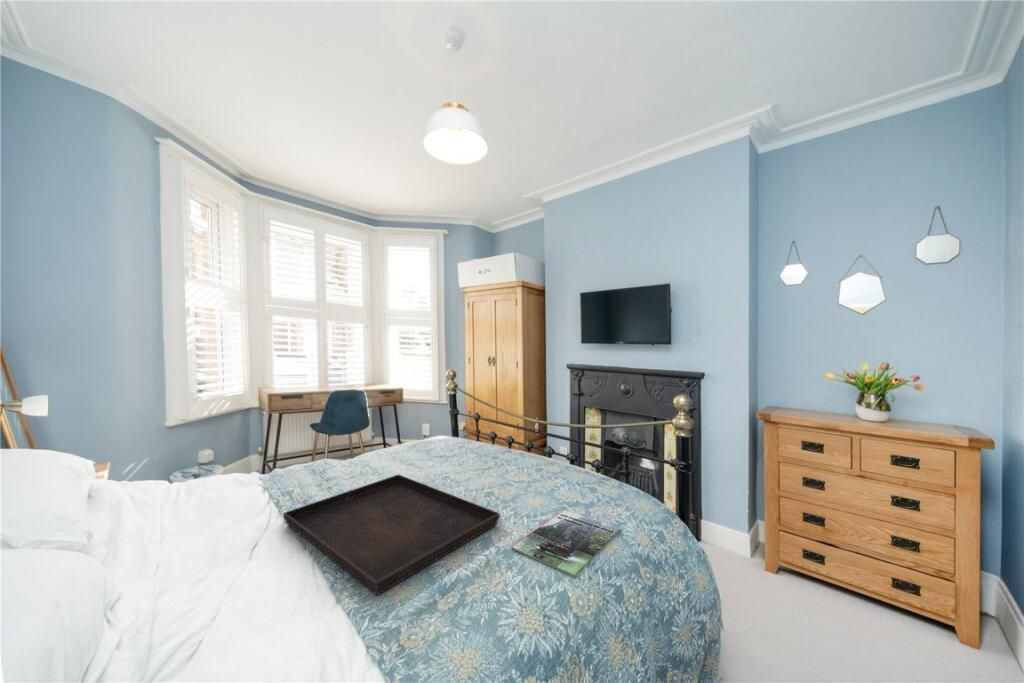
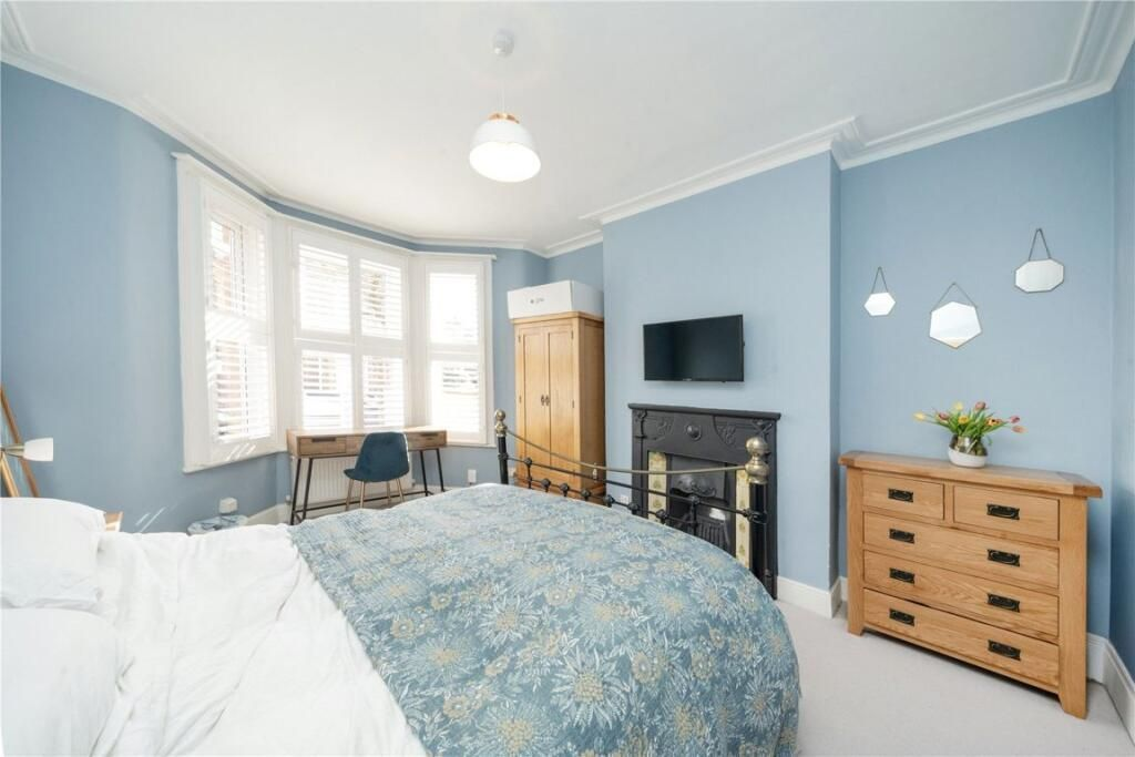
- magazine (568, 538)
- serving tray (390, 518)
